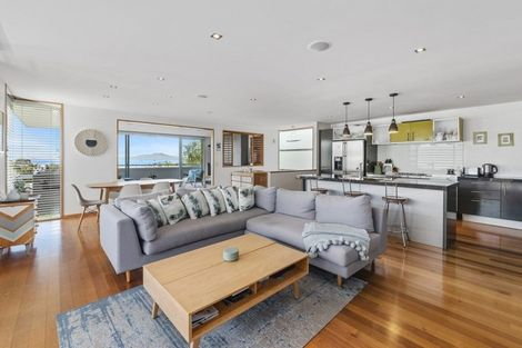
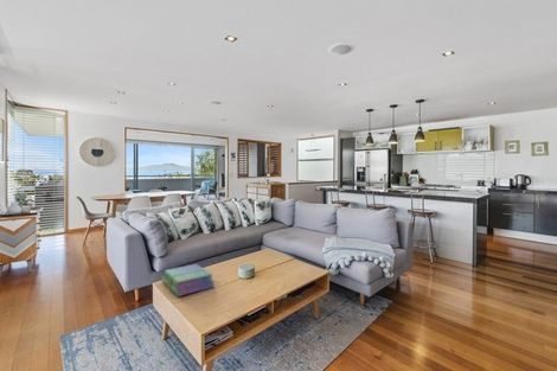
+ stack of books (187, 277)
